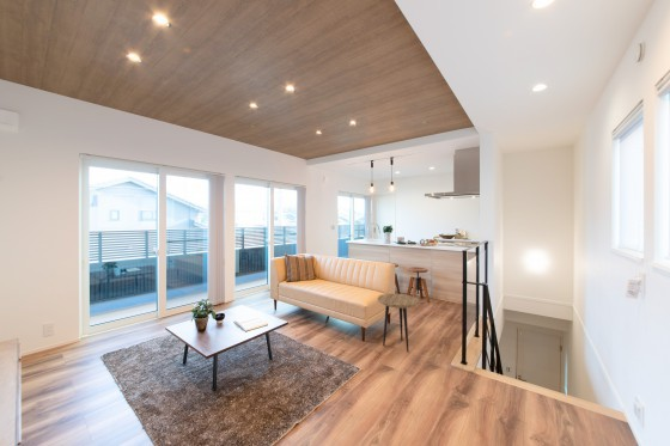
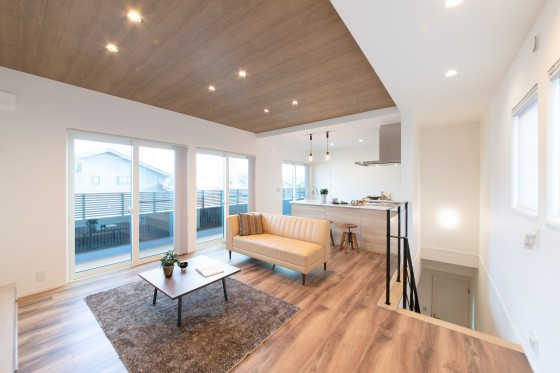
- side table (400, 322)
